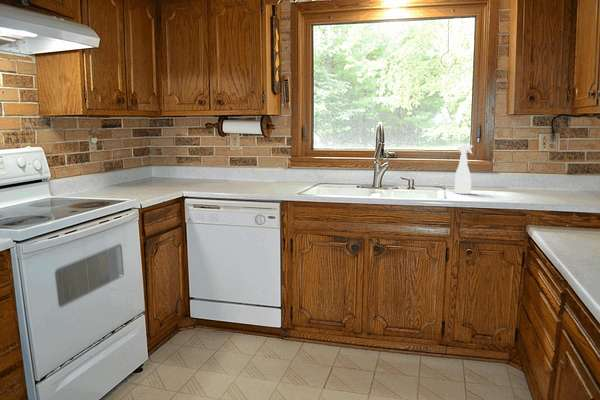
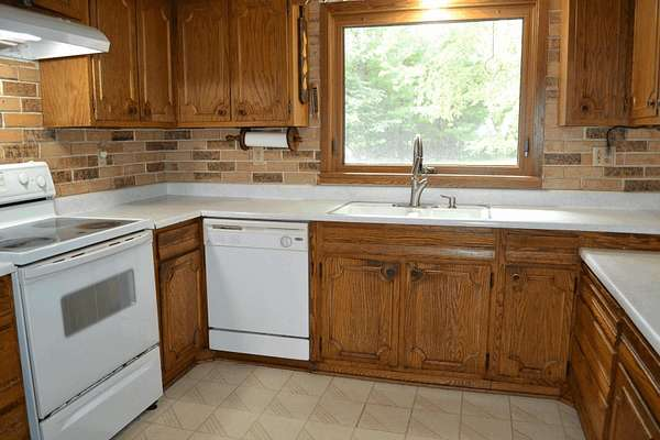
- spray bottle (463, 169)
